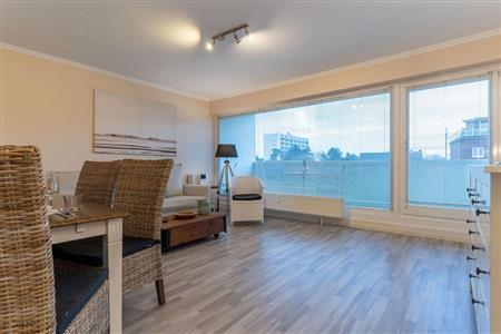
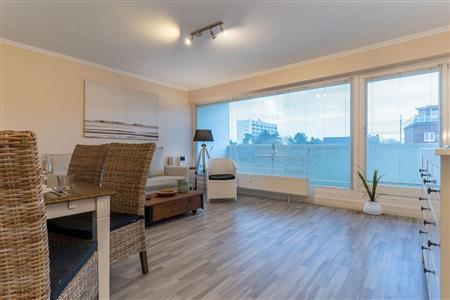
+ house plant (370, 188)
